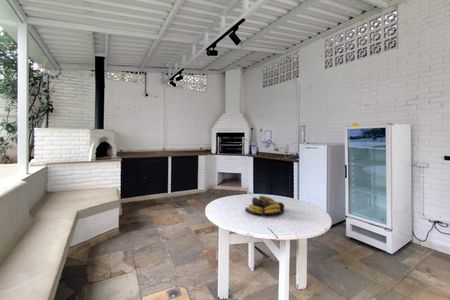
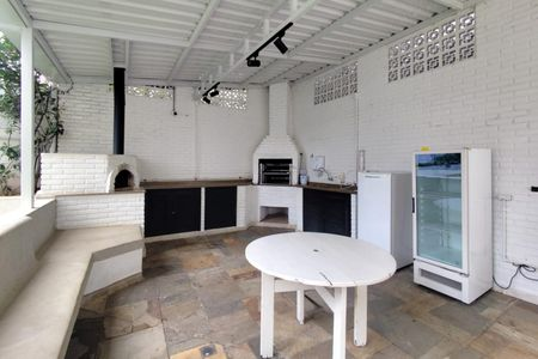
- fruit bowl (264, 203)
